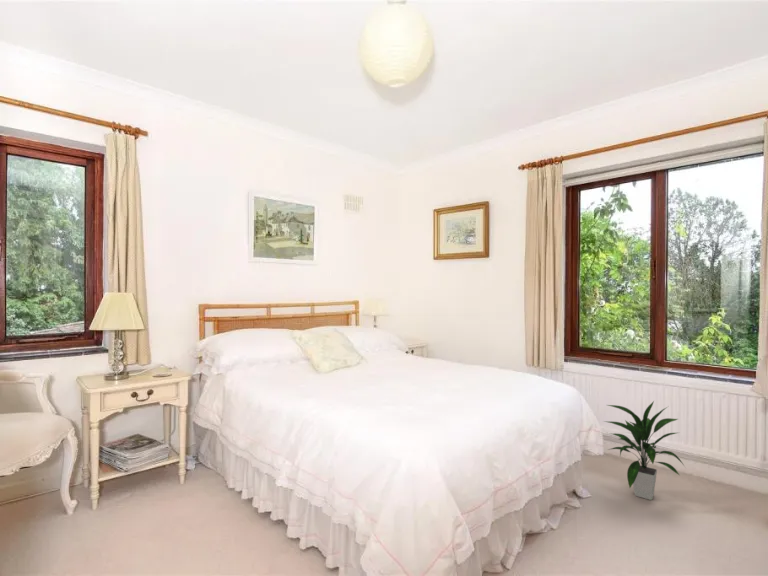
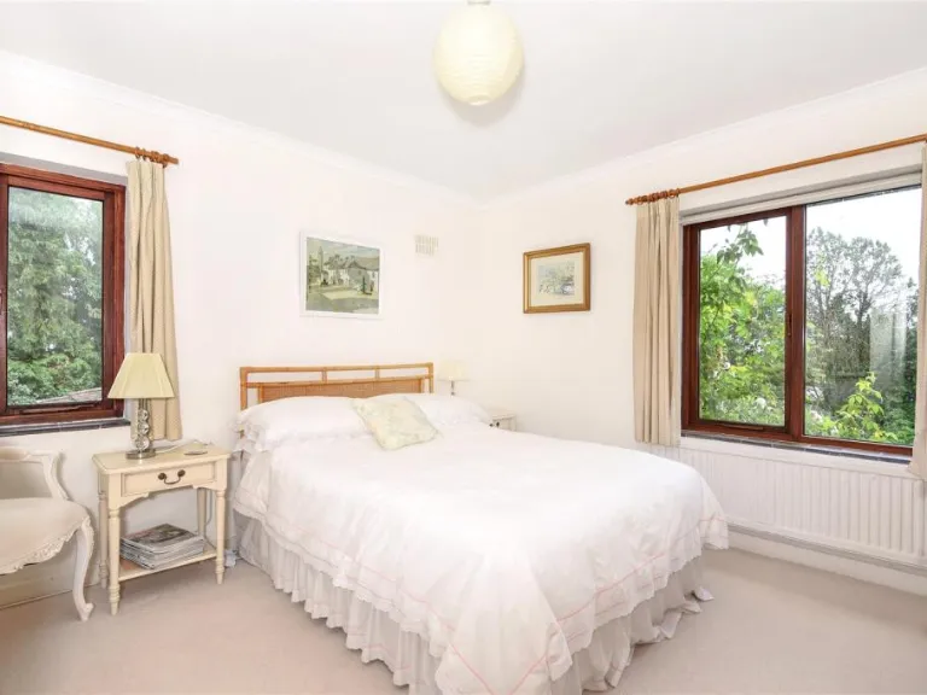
- indoor plant (641, 448)
